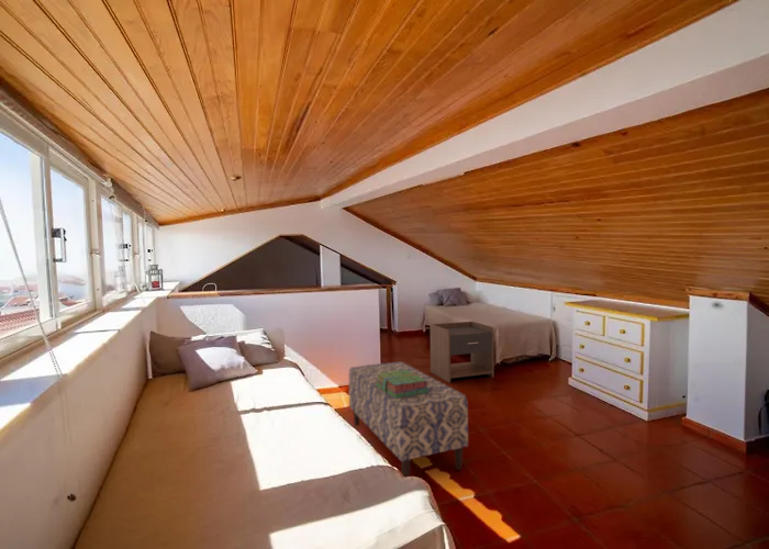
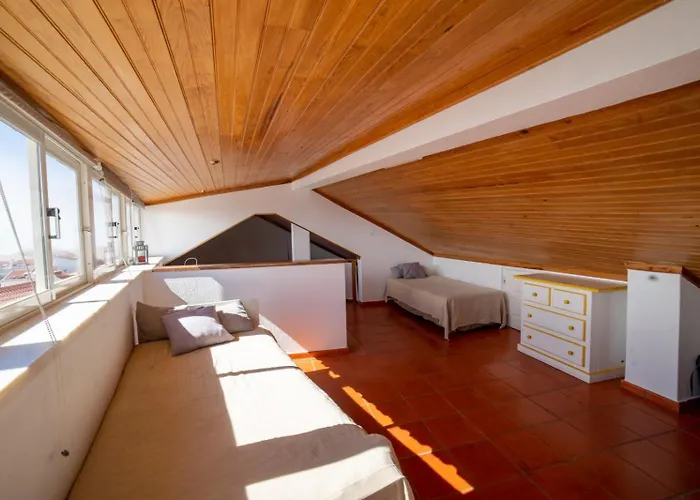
- bench (401, 412)
- nightstand (461, 350)
- stack of books (401, 382)
